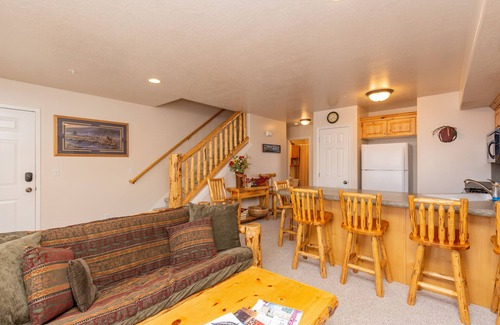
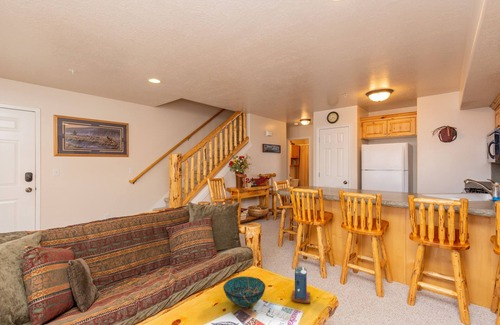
+ decorative bowl (244, 294)
+ candle (301, 281)
